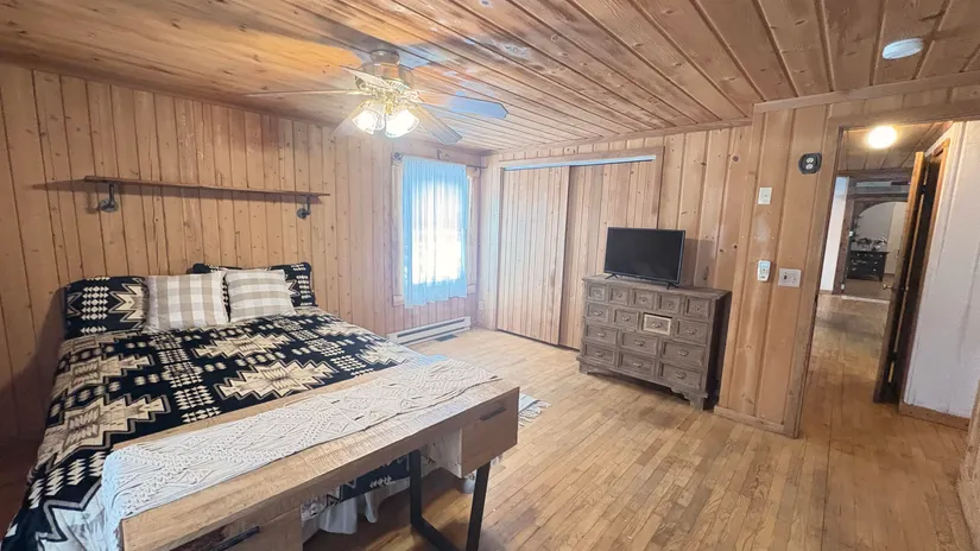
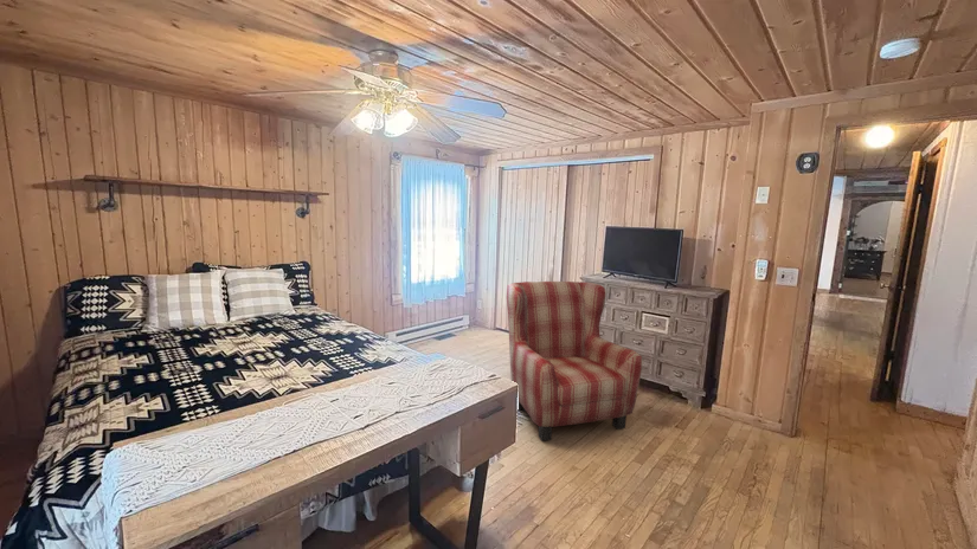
+ armchair (567, 351)
